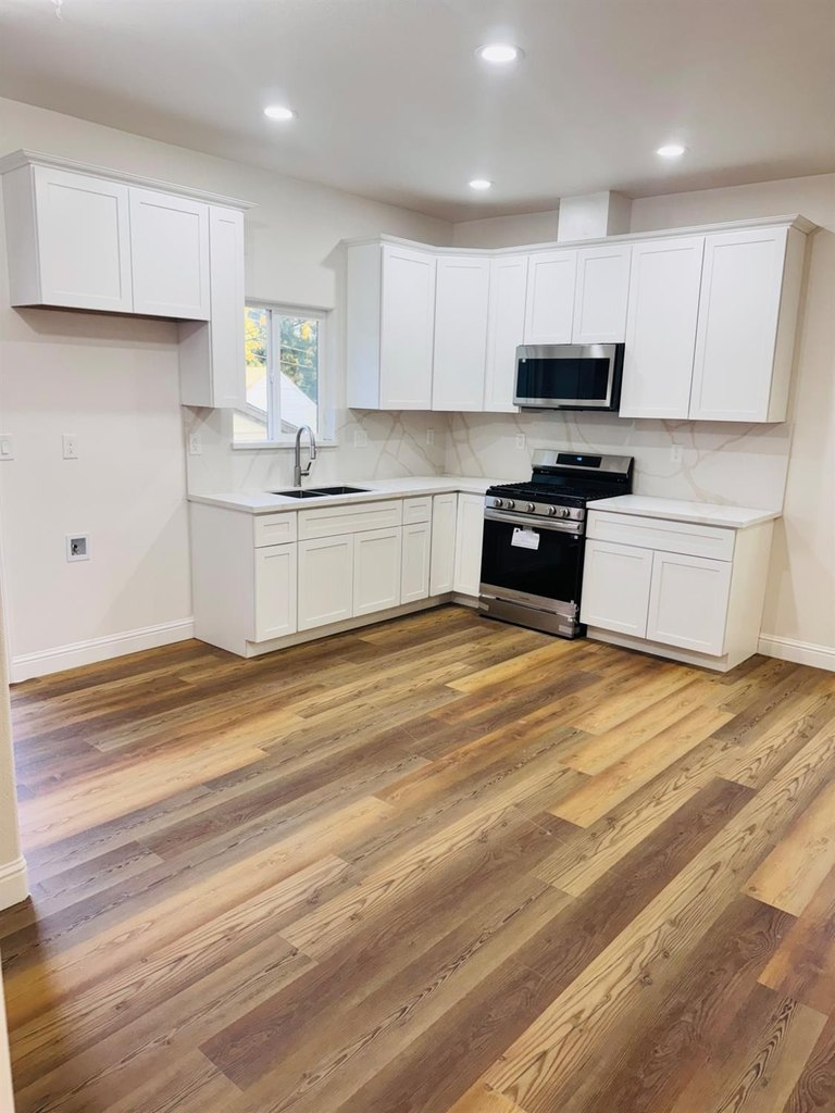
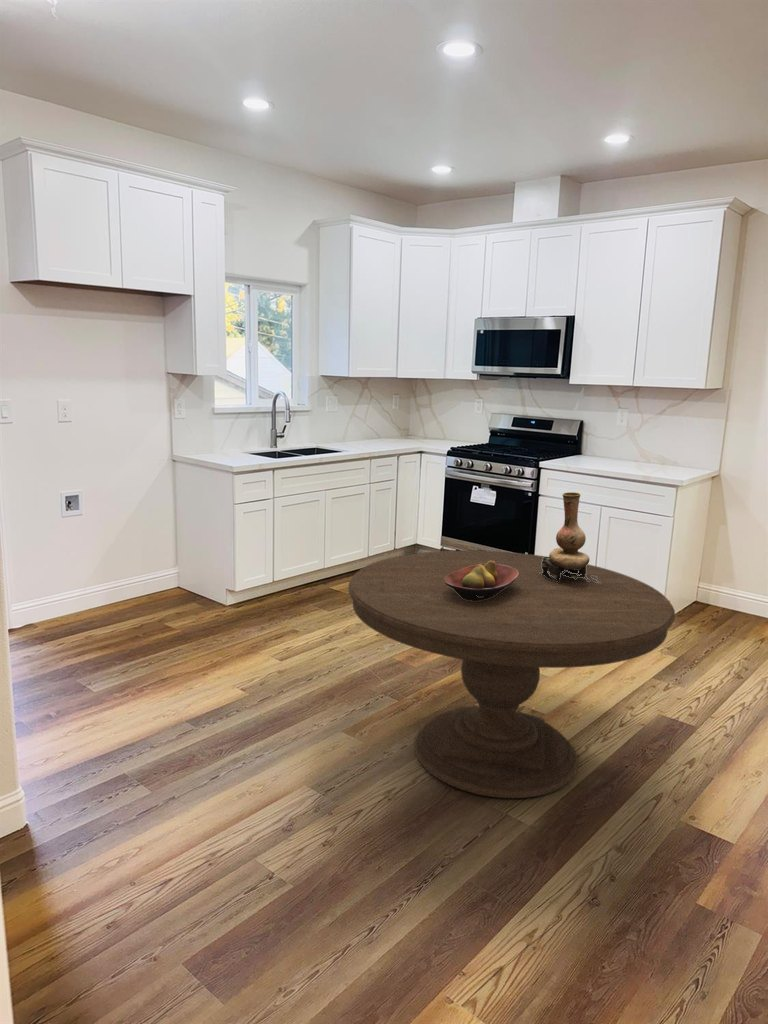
+ vase (570, 534)
+ fruit bowl (482, 576)
+ dining table (500, 671)
